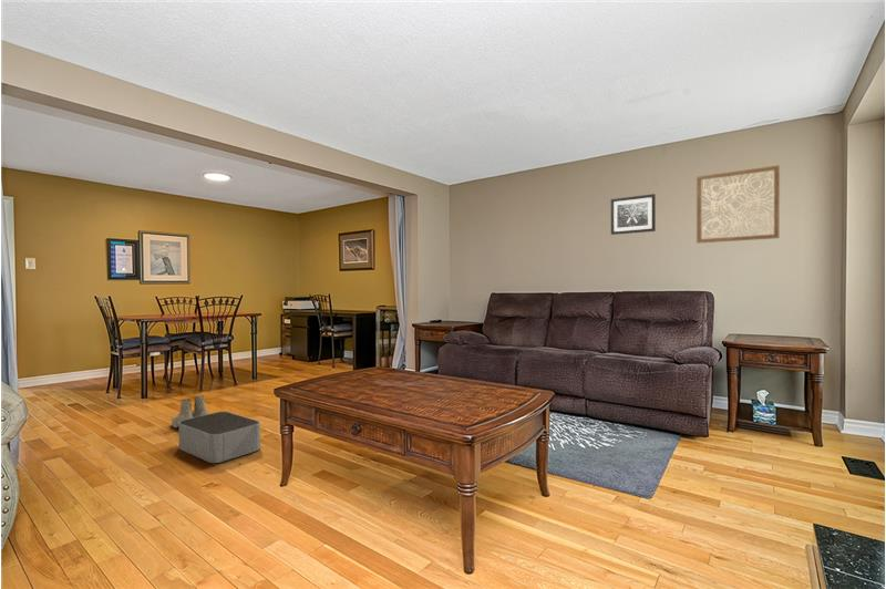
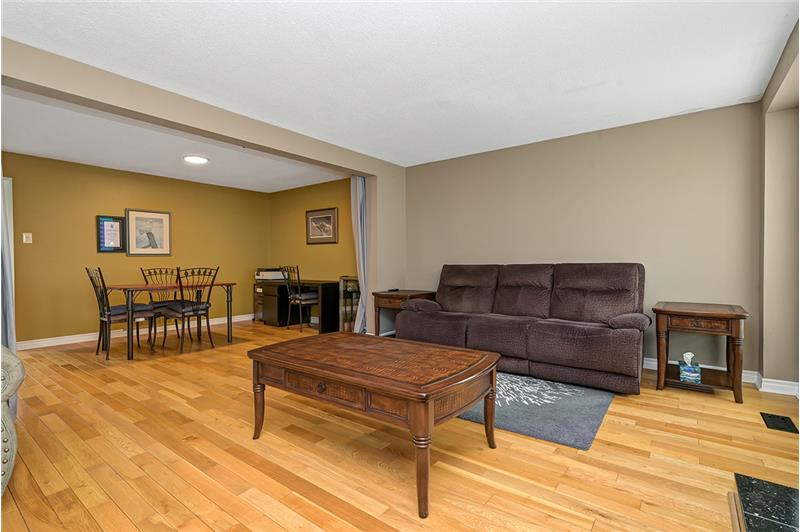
- boots (189, 411)
- wall art (735, 208)
- wall art (632, 215)
- storage bin (219, 435)
